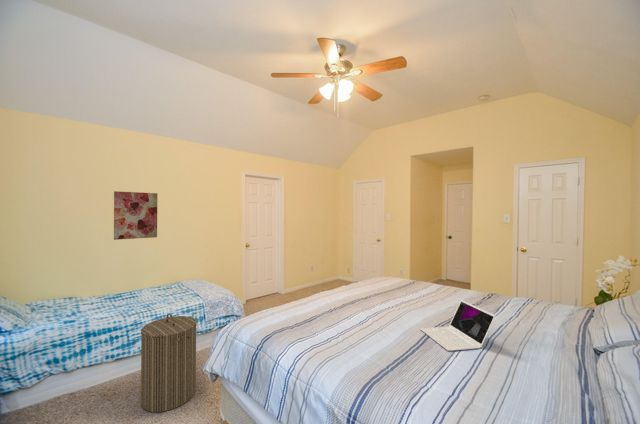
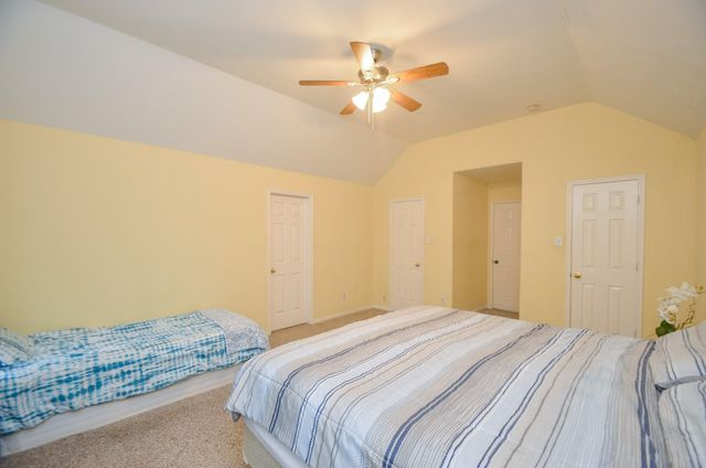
- wall art (136, 215)
- laptop (455, 321)
- laundry hamper (169, 354)
